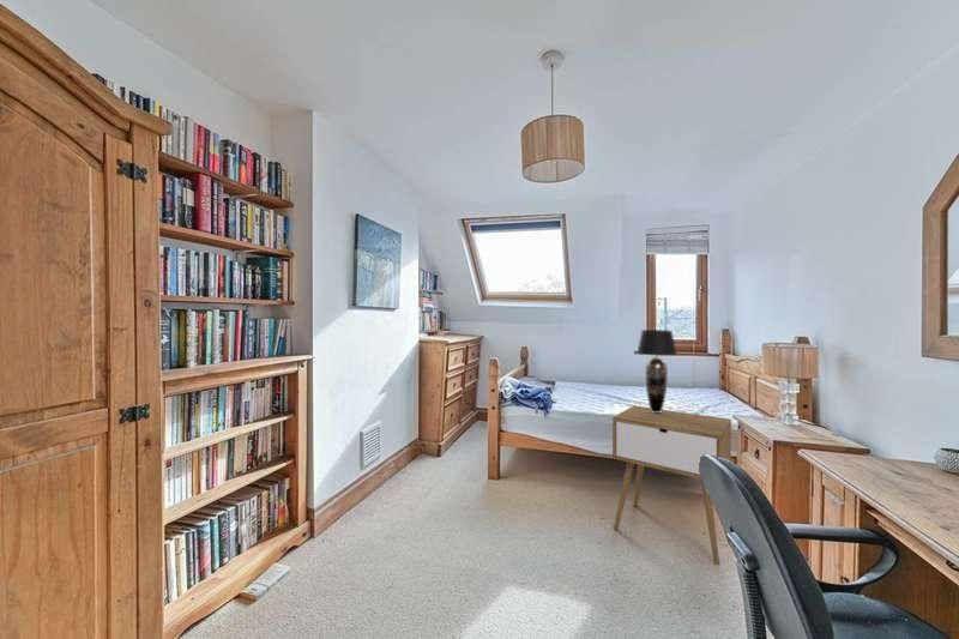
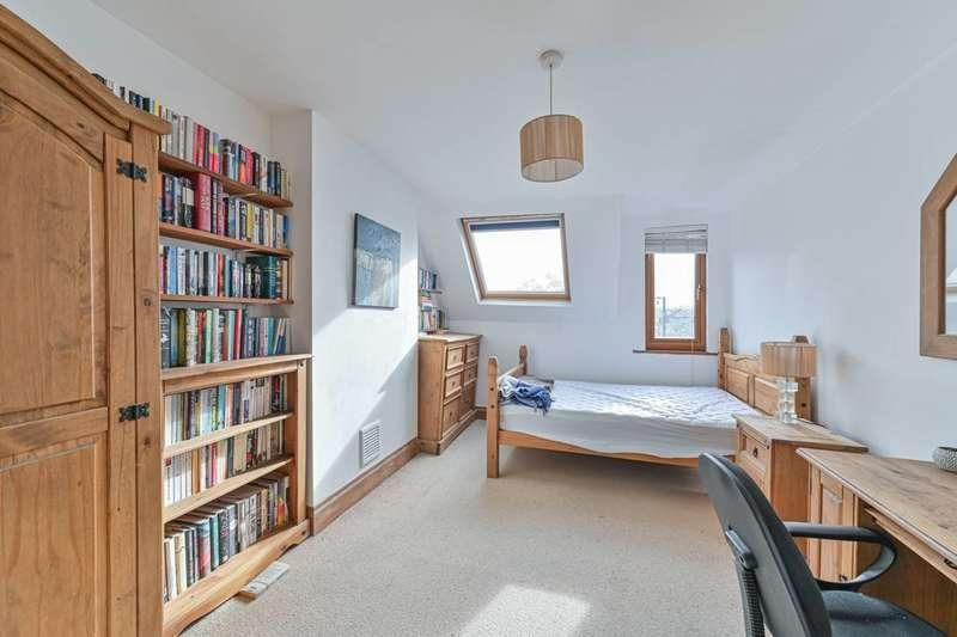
- nightstand (670, 471)
- table lamp (656, 370)
